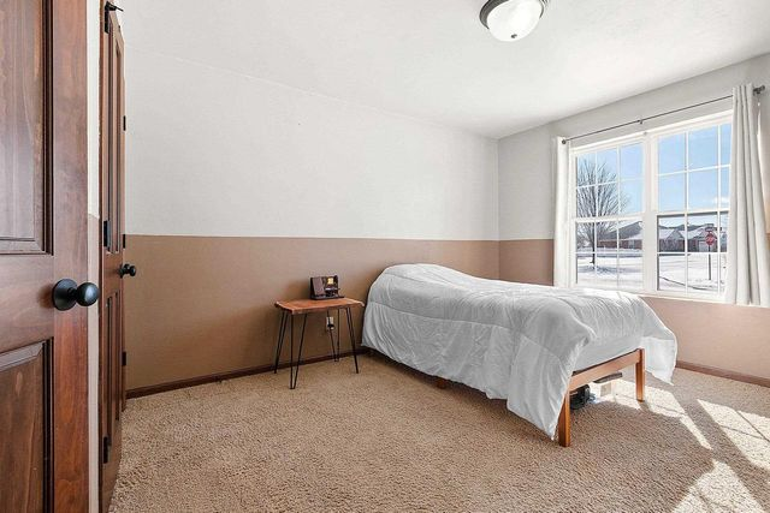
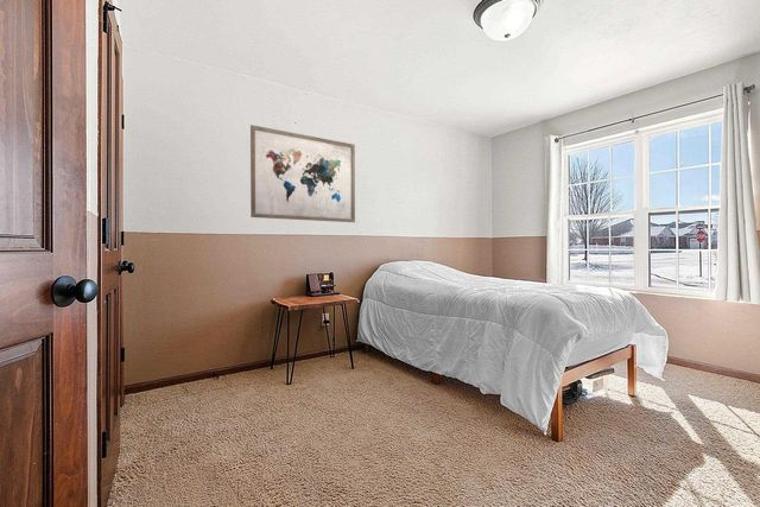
+ wall art (306, 177)
